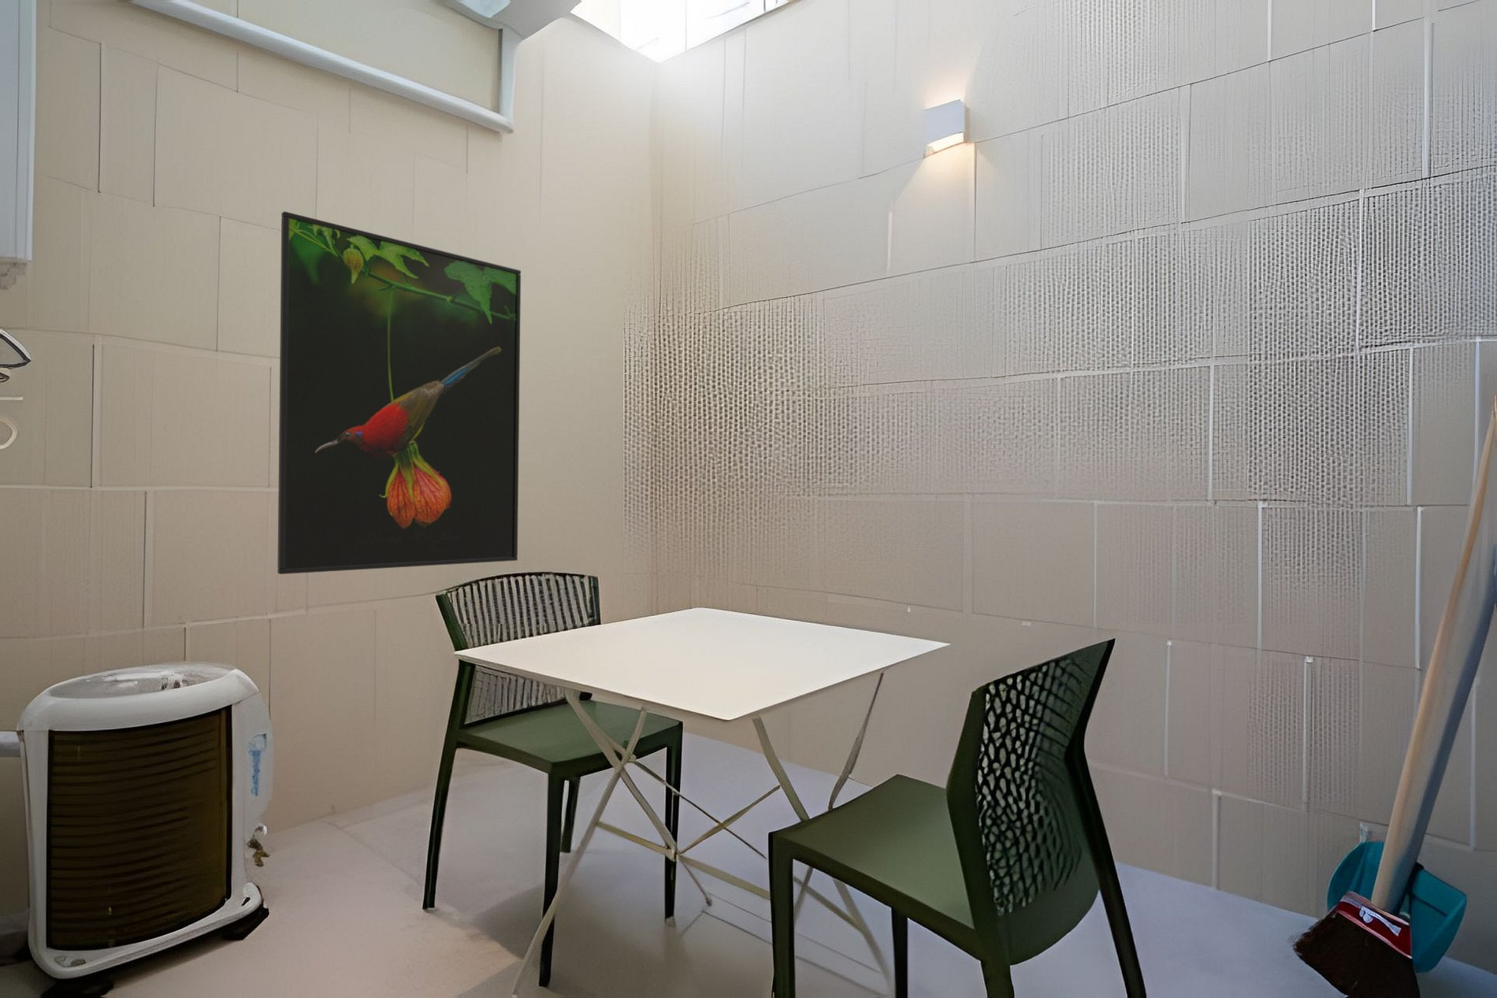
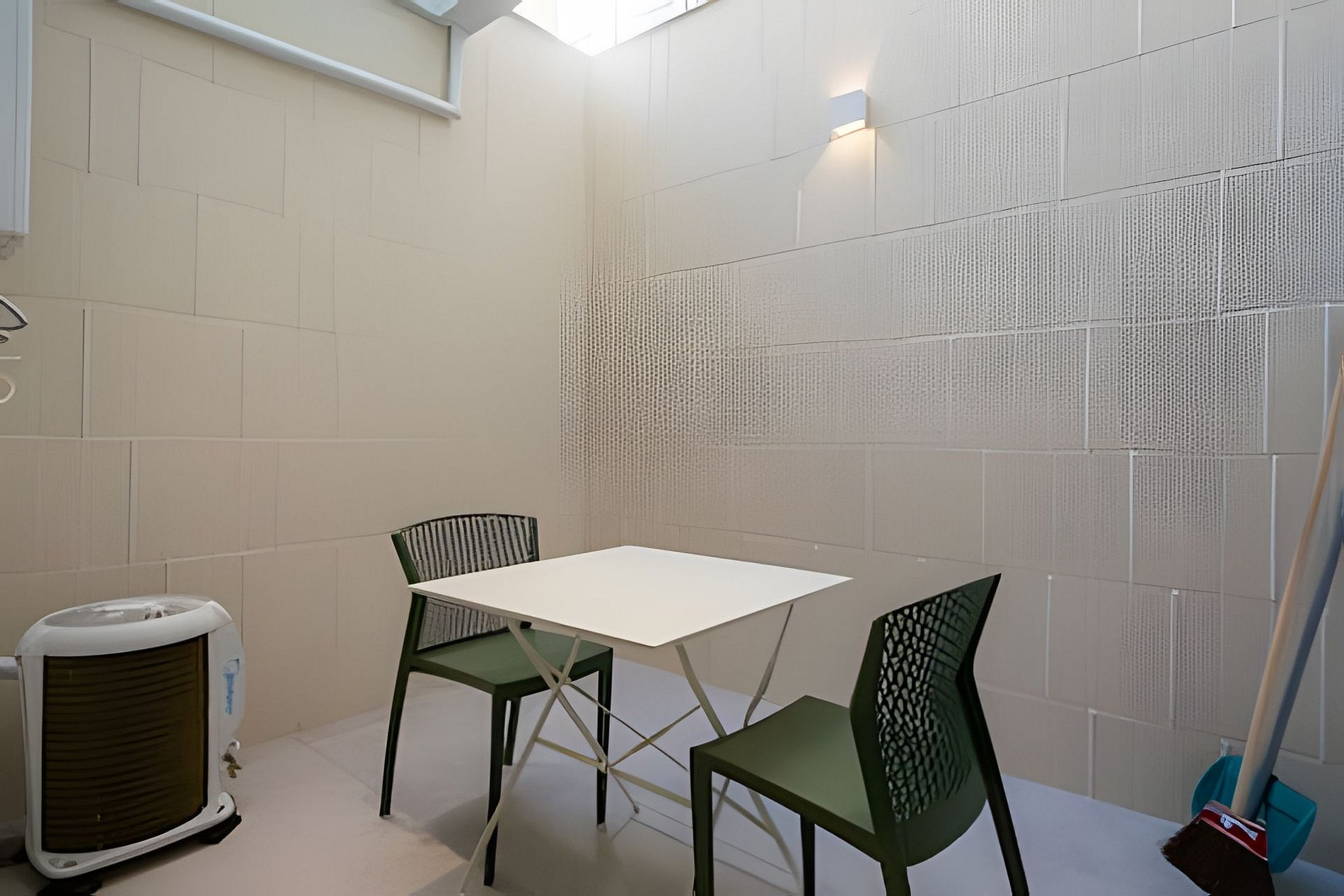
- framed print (412, 404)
